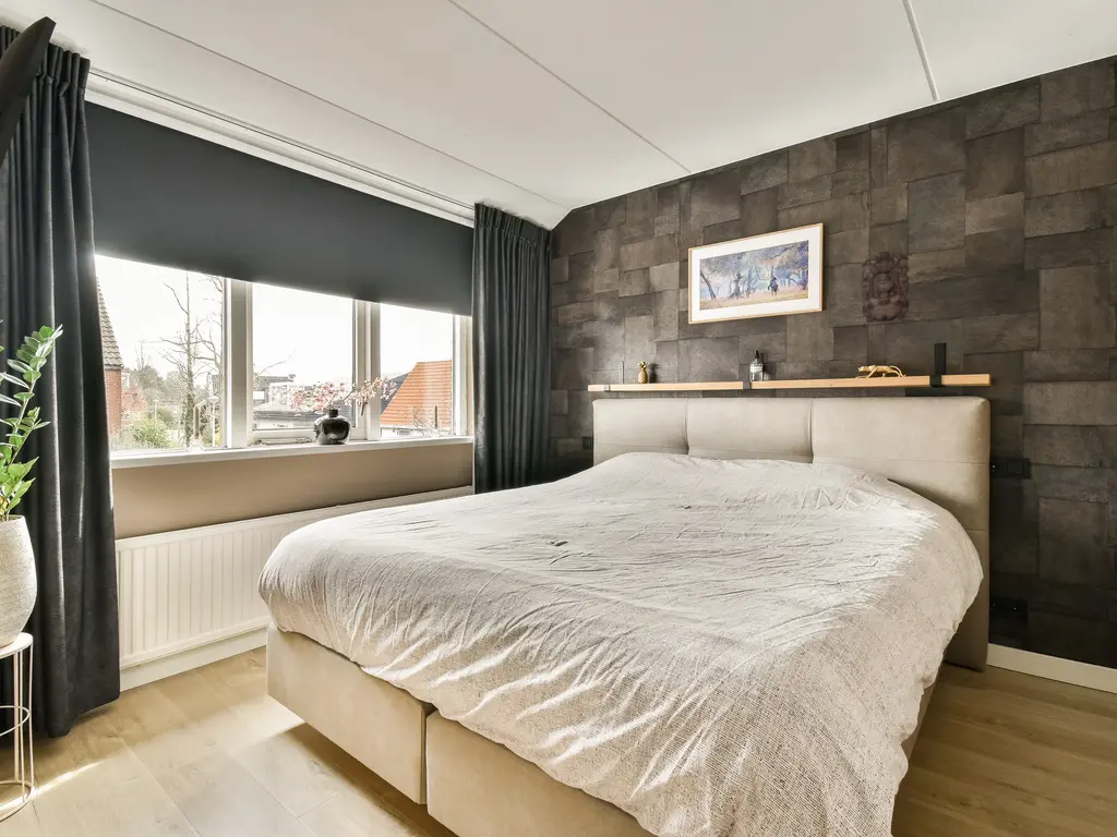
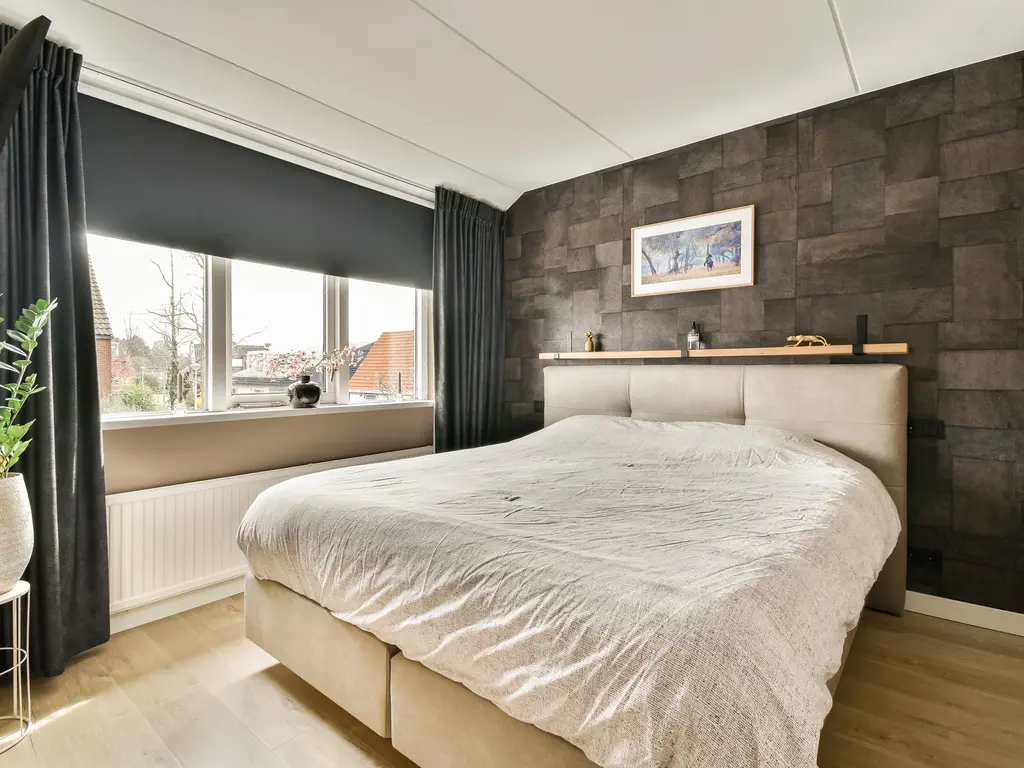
- wall ornament (884, 287)
